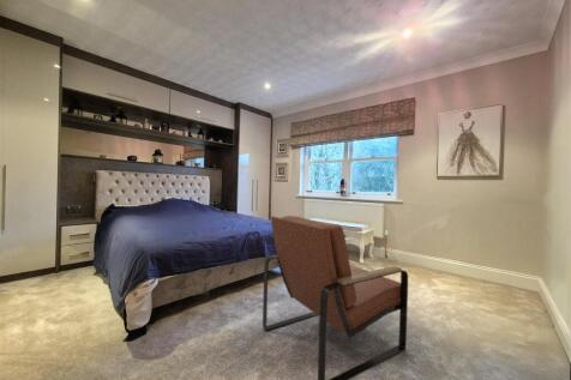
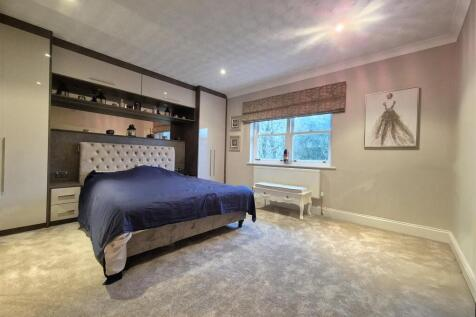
- armchair (333, 277)
